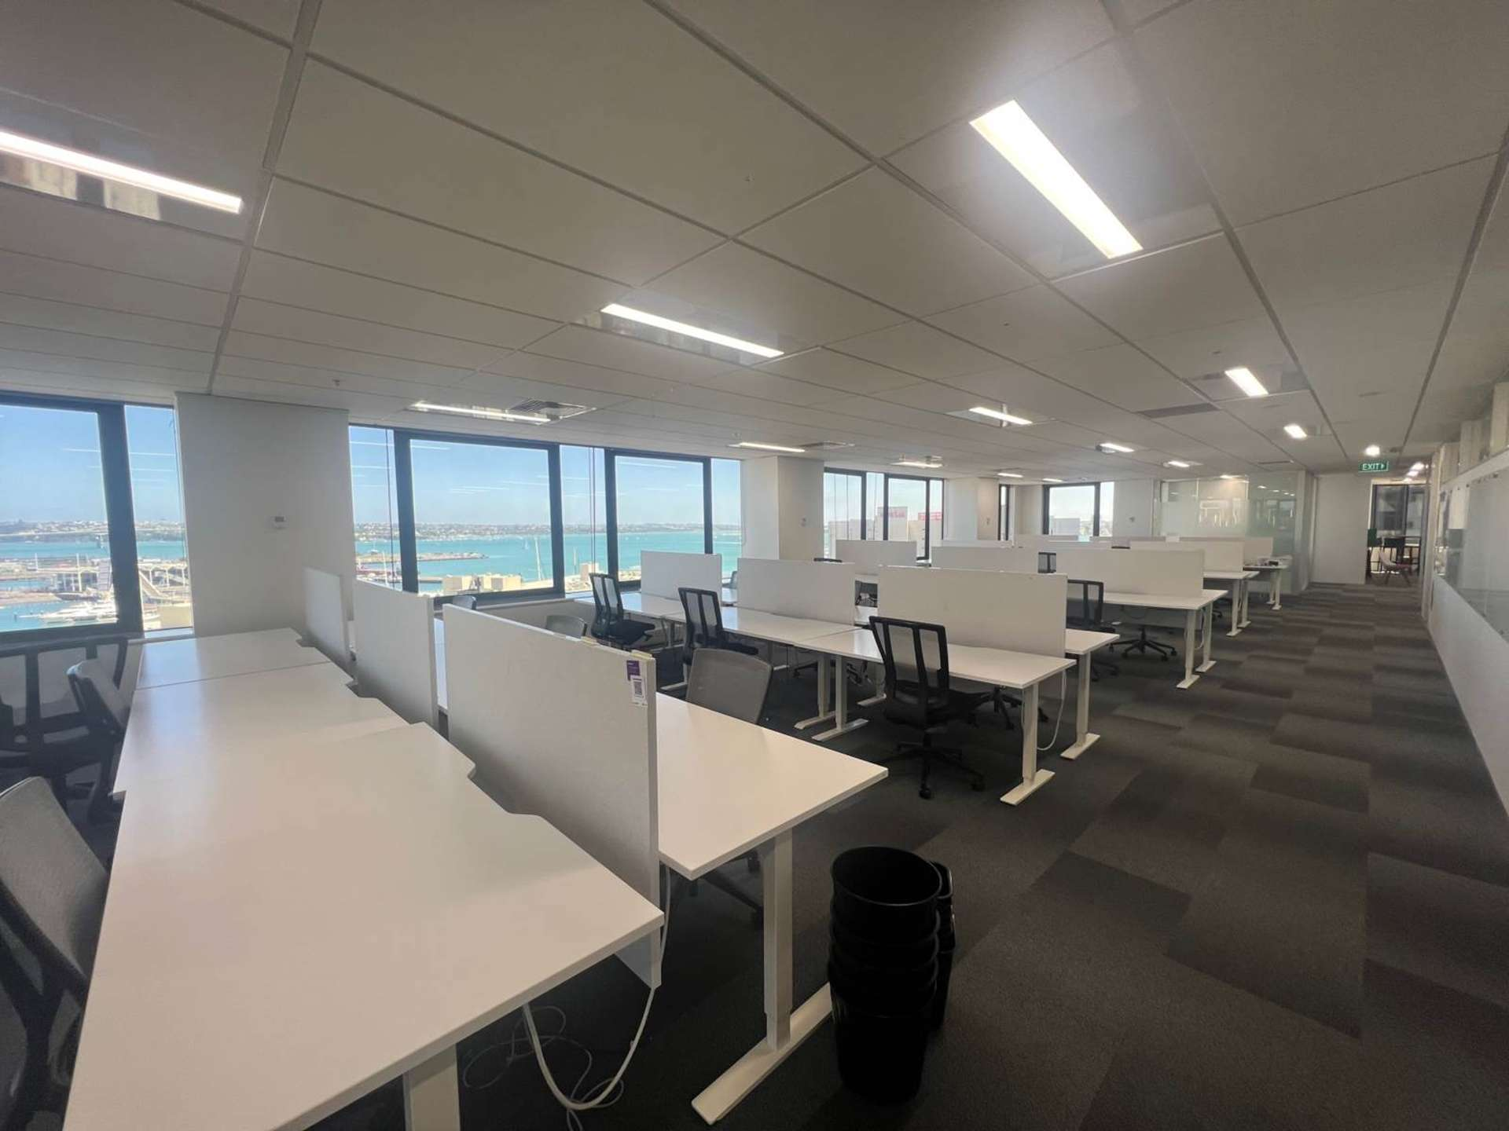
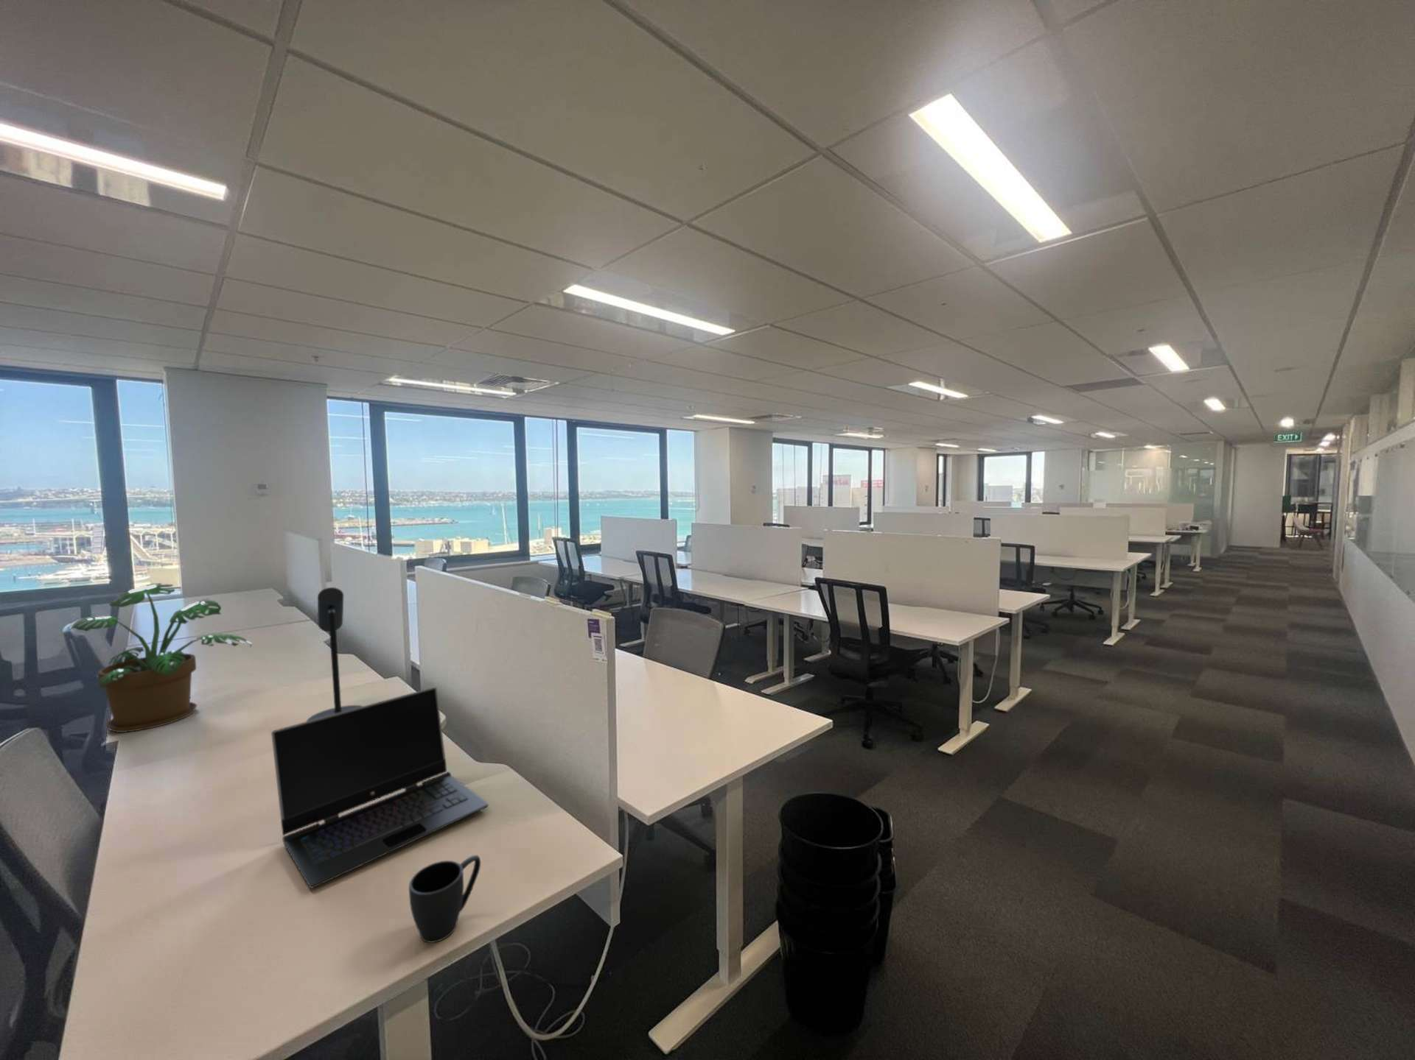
+ laptop computer (384, 773)
+ mug (448, 896)
+ potted plant (168, 651)
+ desk lamp (334, 652)
